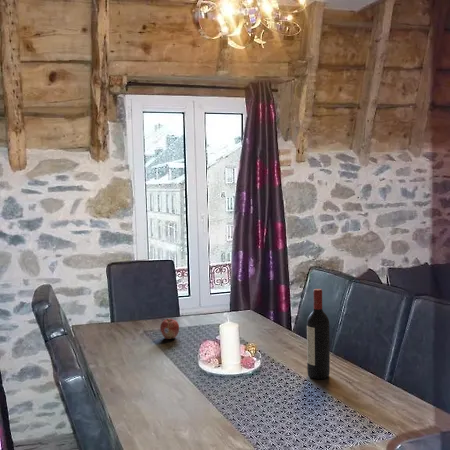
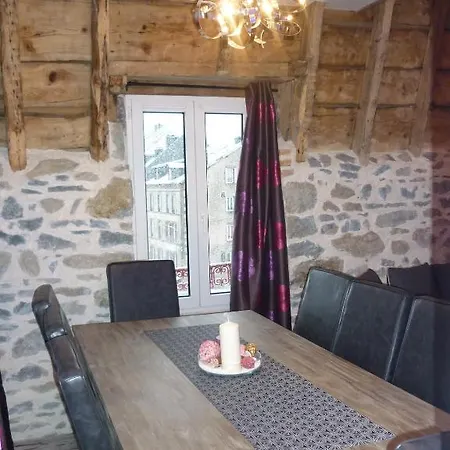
- wine bottle (318, 332)
- fruit (170, 328)
